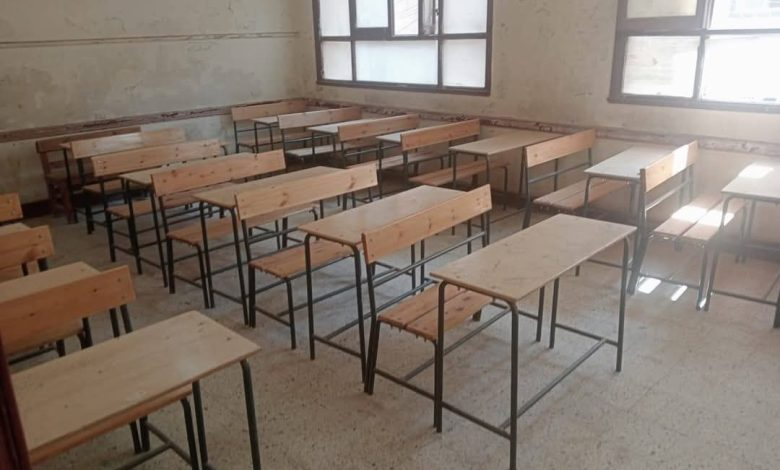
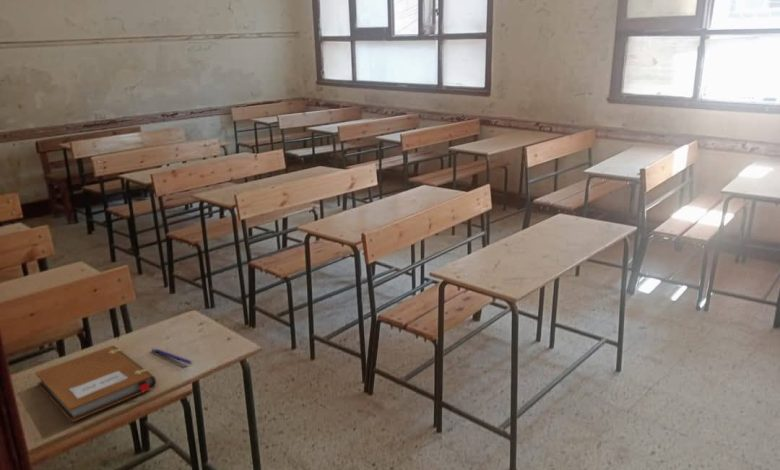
+ pen (171, 355)
+ notebook (97, 380)
